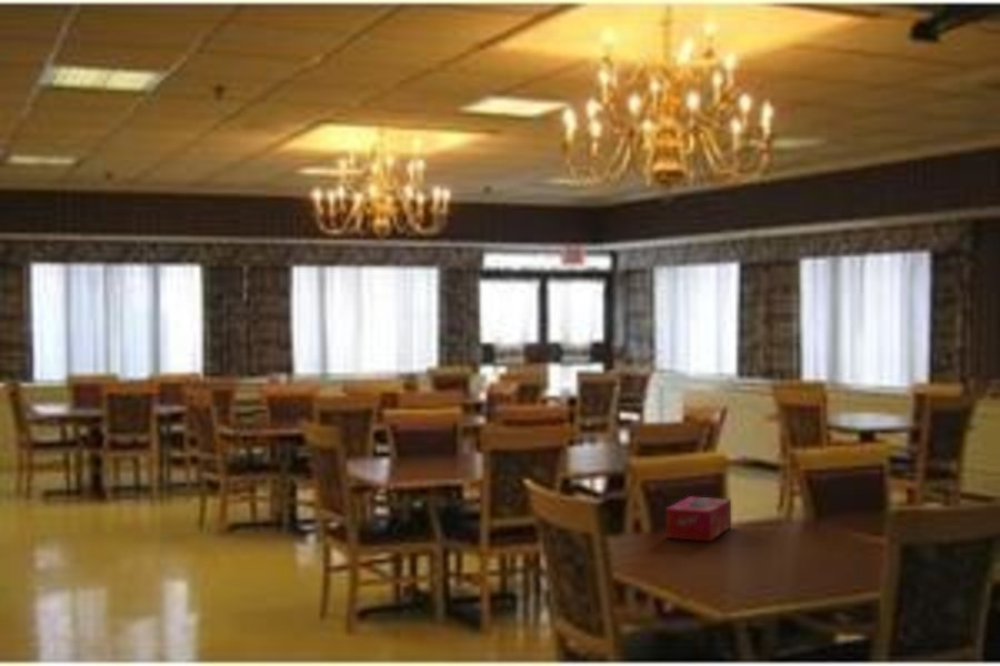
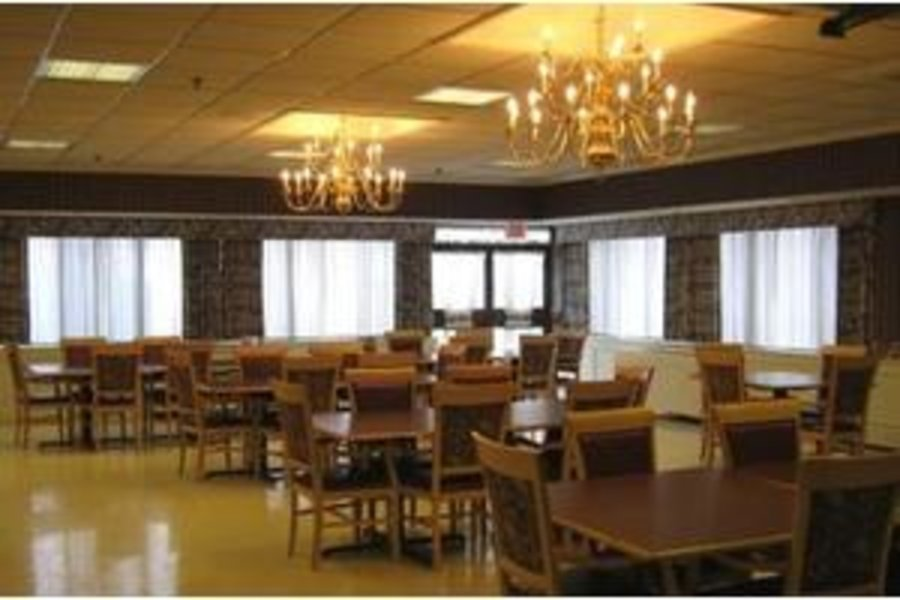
- tissue box (699, 517)
